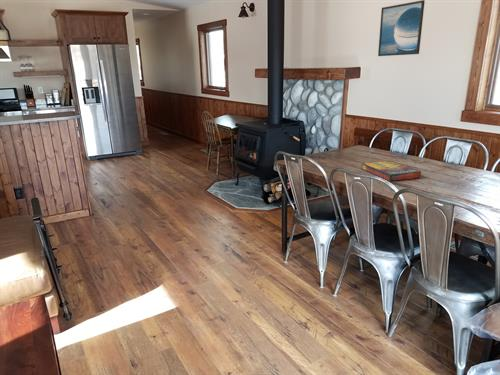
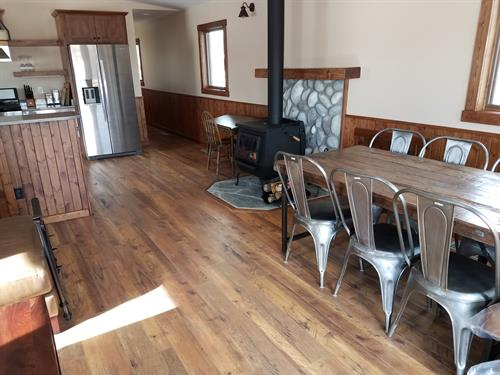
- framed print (399, 30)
- game compilation box (389, 170)
